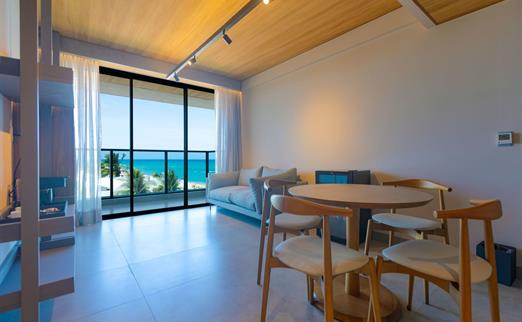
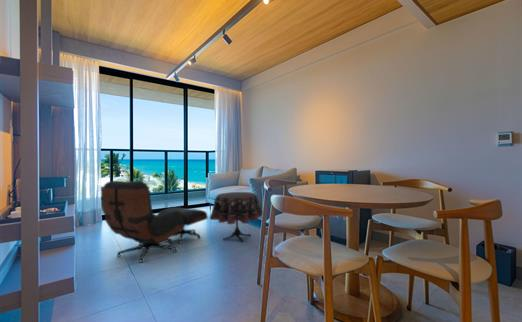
+ side table (237, 215)
+ lounge chair (161, 212)
